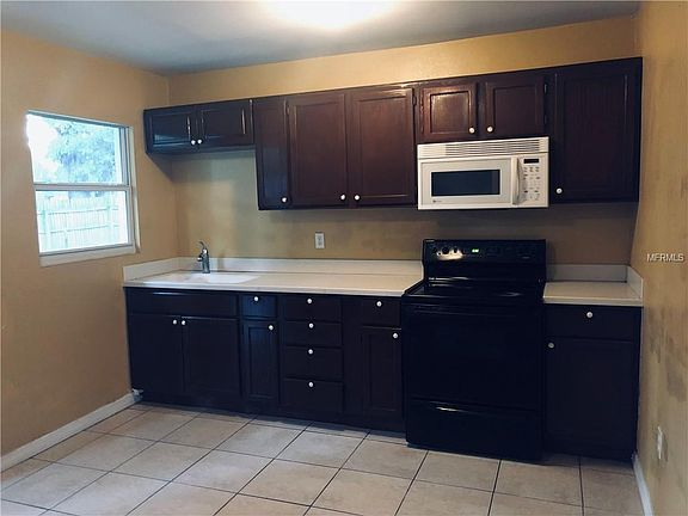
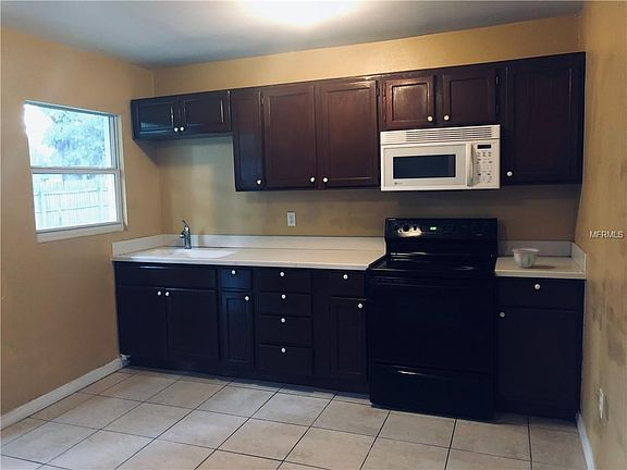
+ bowl (525, 258)
